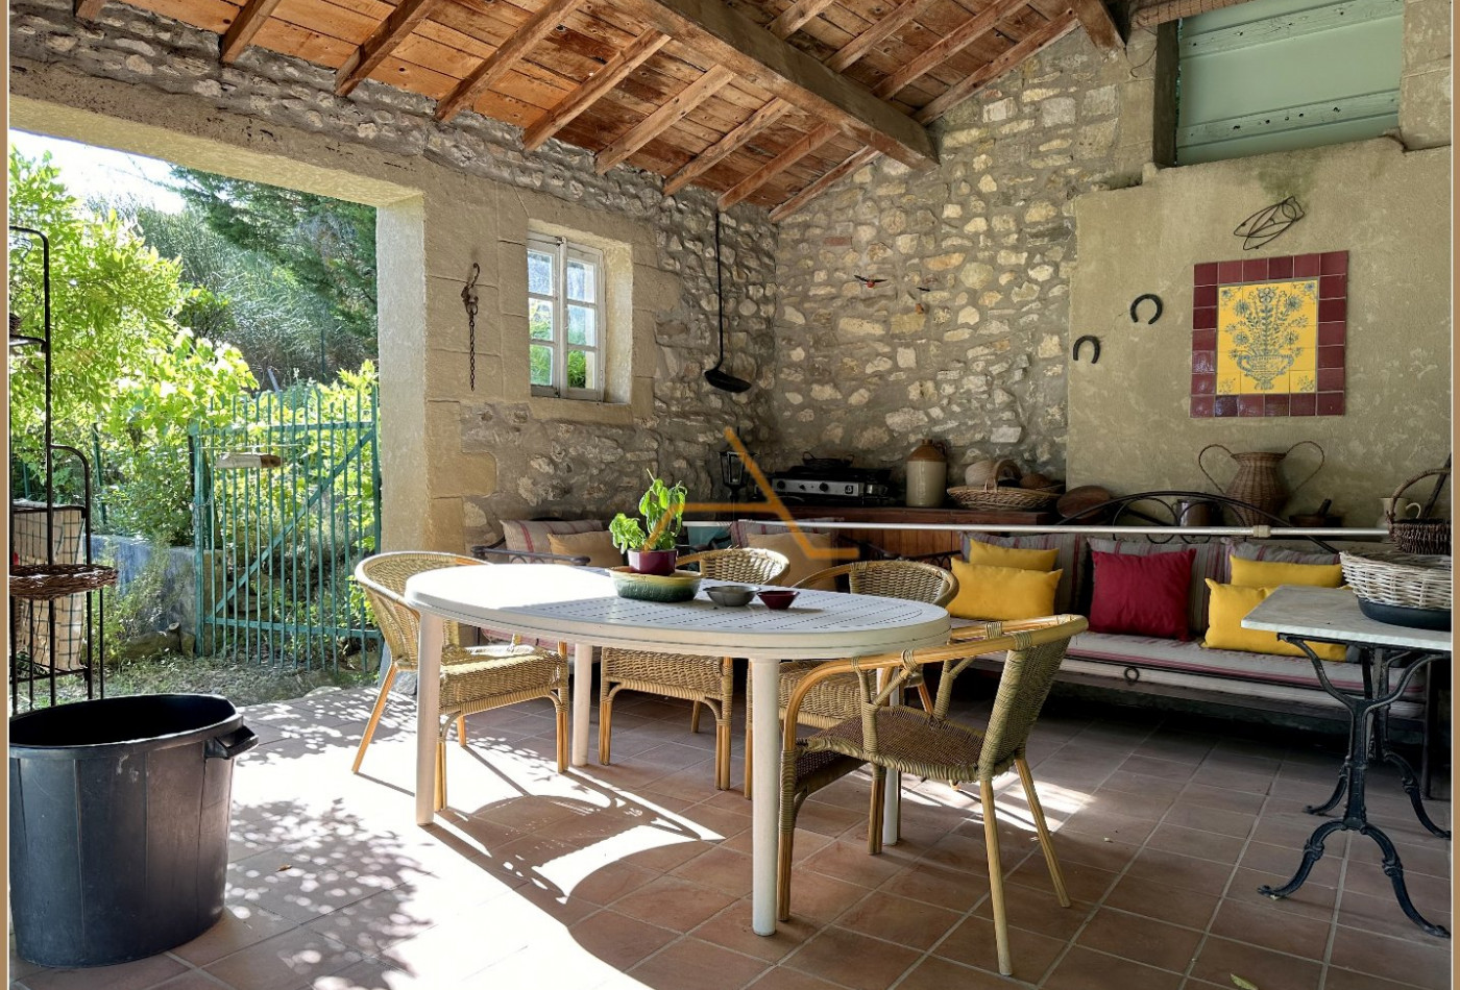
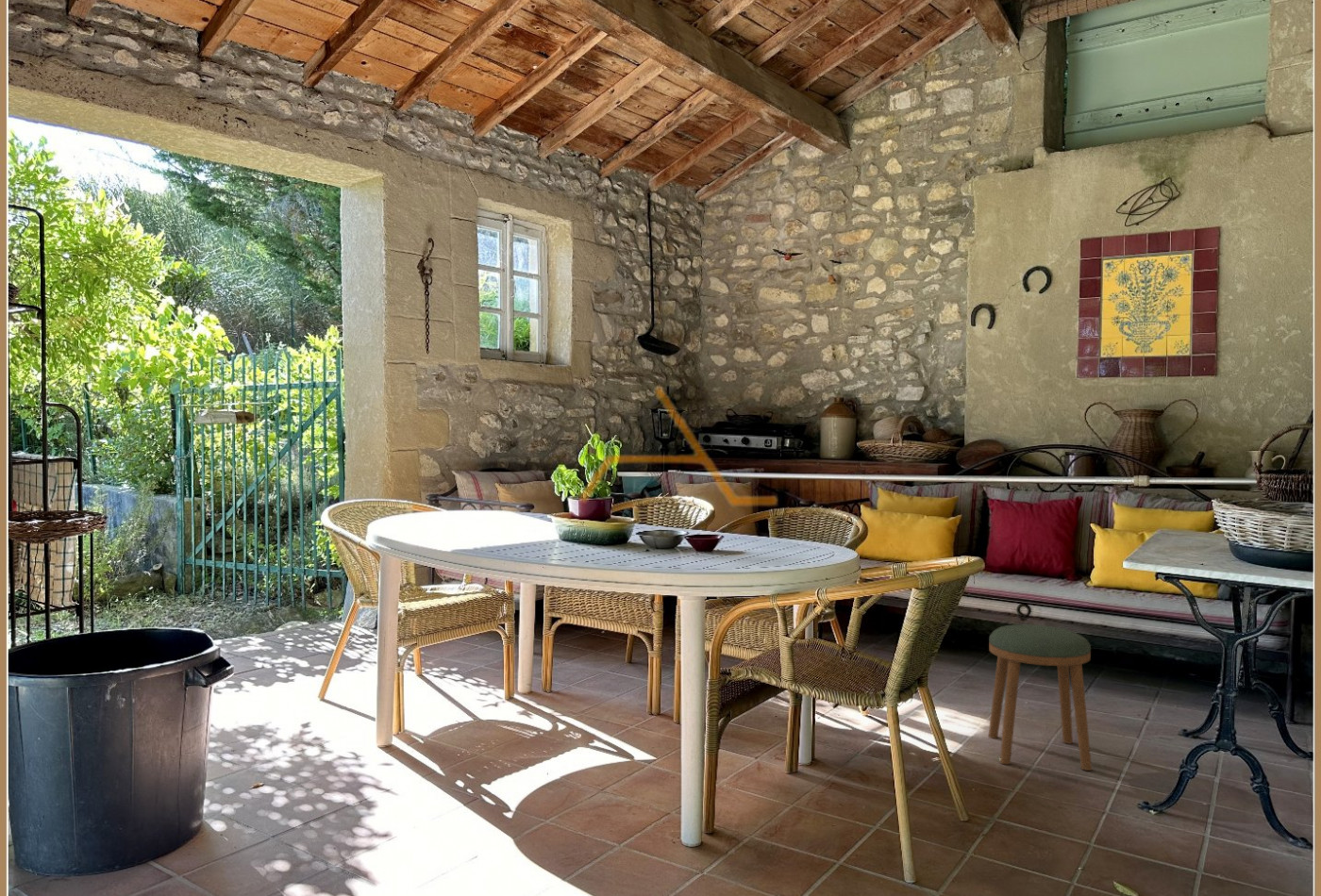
+ stool (1017, 689)
